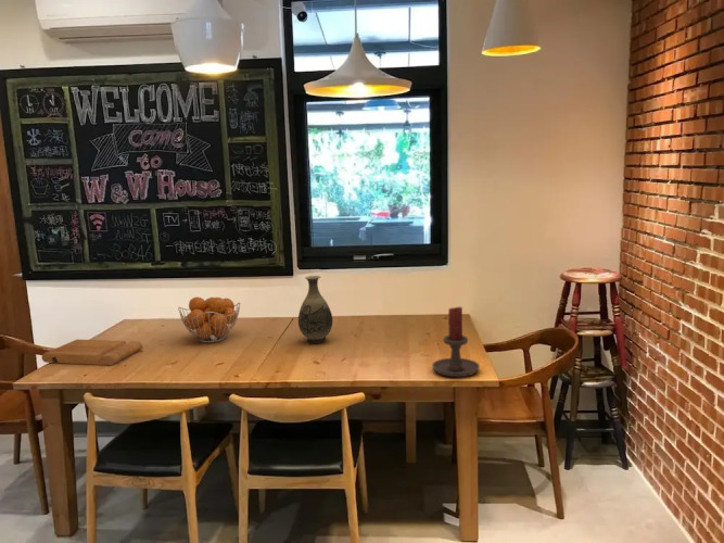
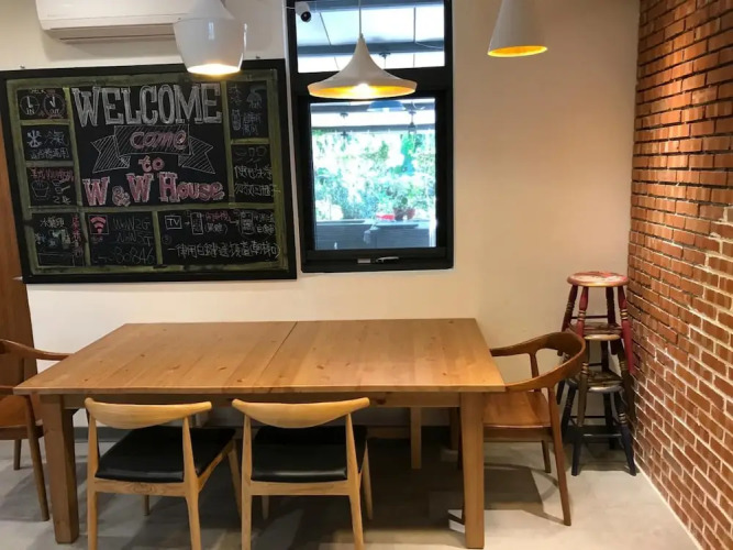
- cutting board (92, 351)
- fruit basket (209, 317)
- vase (315, 308)
- candle holder (455, 337)
